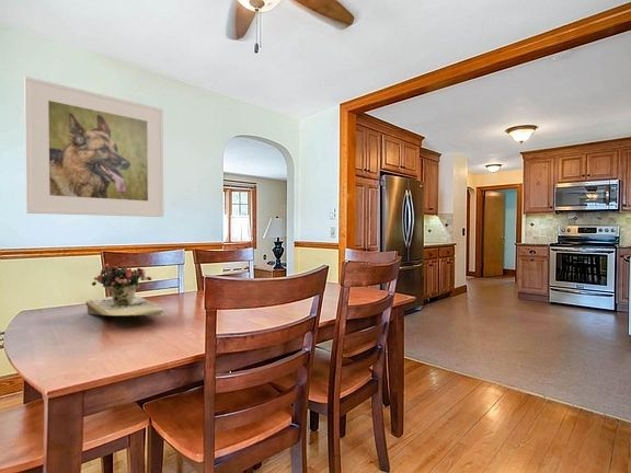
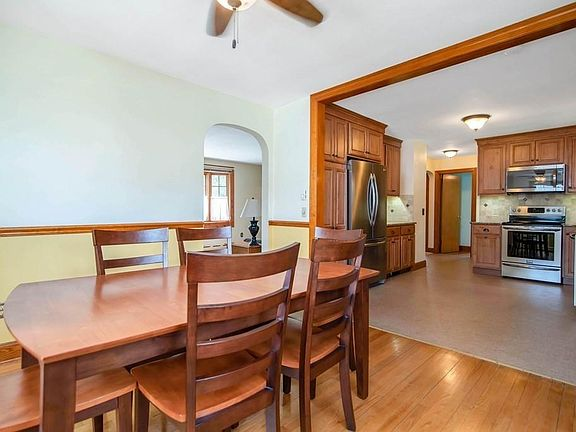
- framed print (102, 154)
- flower arrangement (123, 290)
